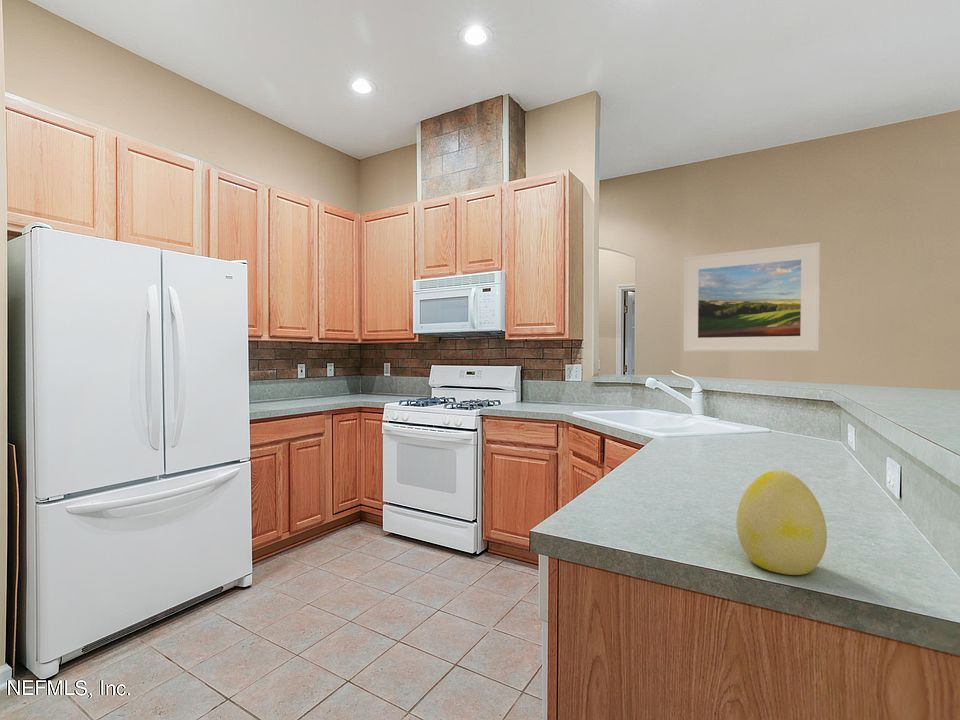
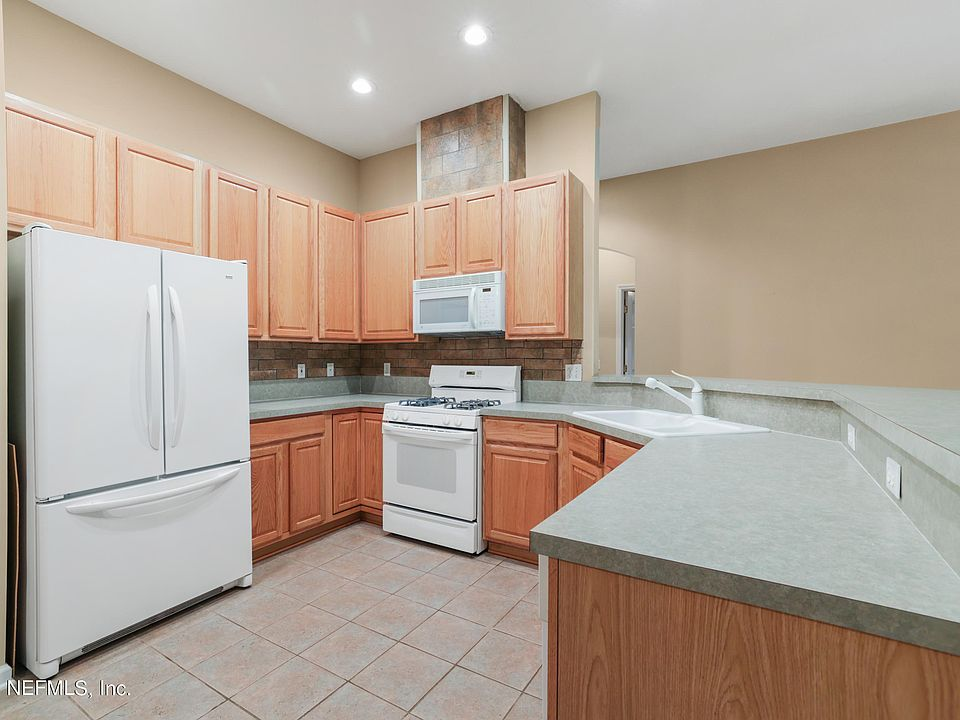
- decorative egg (779, 517)
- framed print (746, 300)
